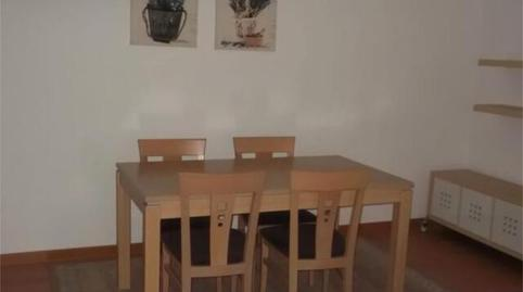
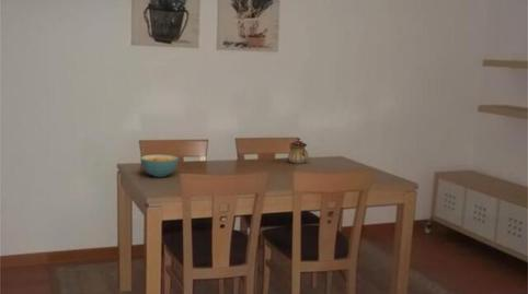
+ teapot (299, 150)
+ cereal bowl (159, 166)
